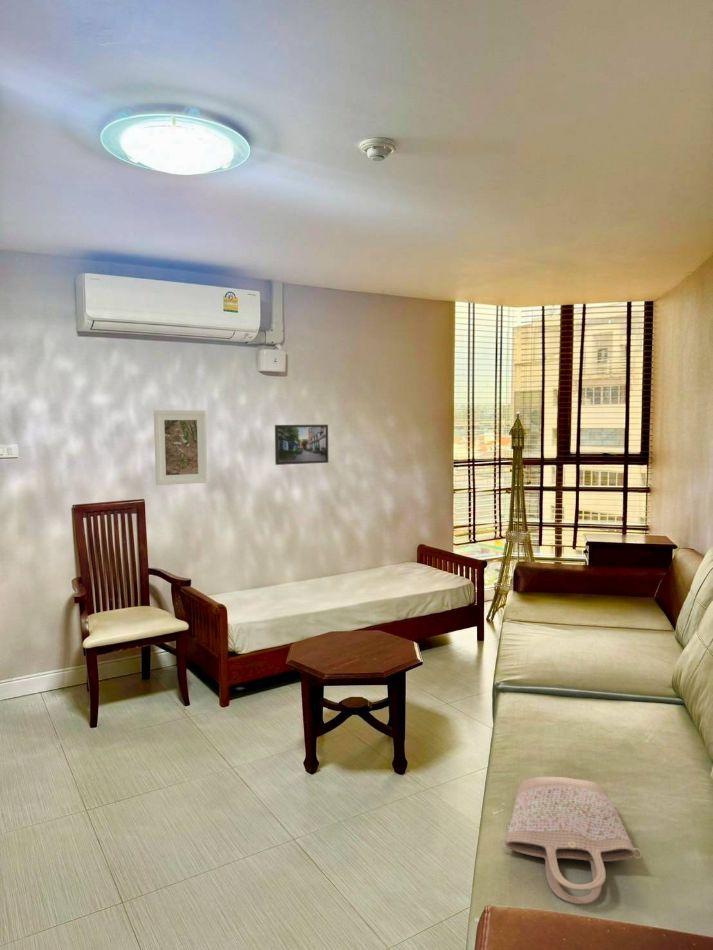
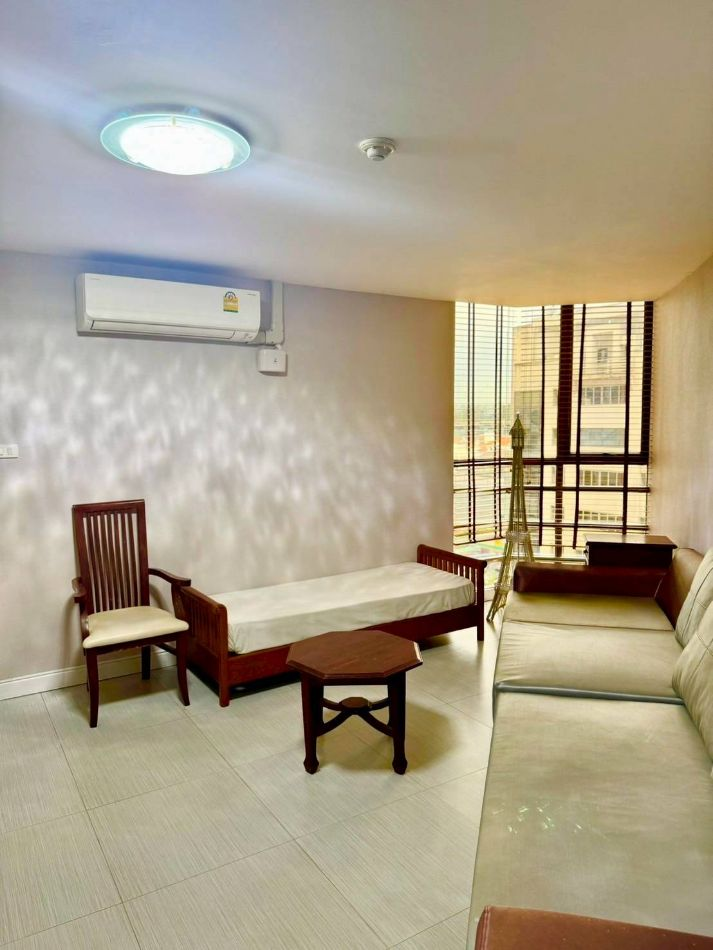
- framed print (302, 444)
- shopping bag (566, 829)
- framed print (181, 447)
